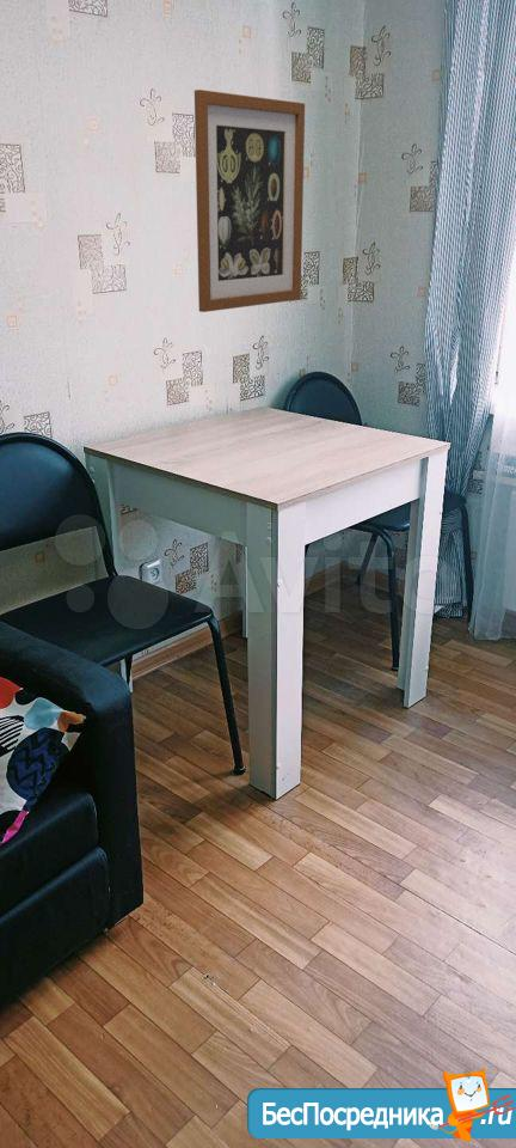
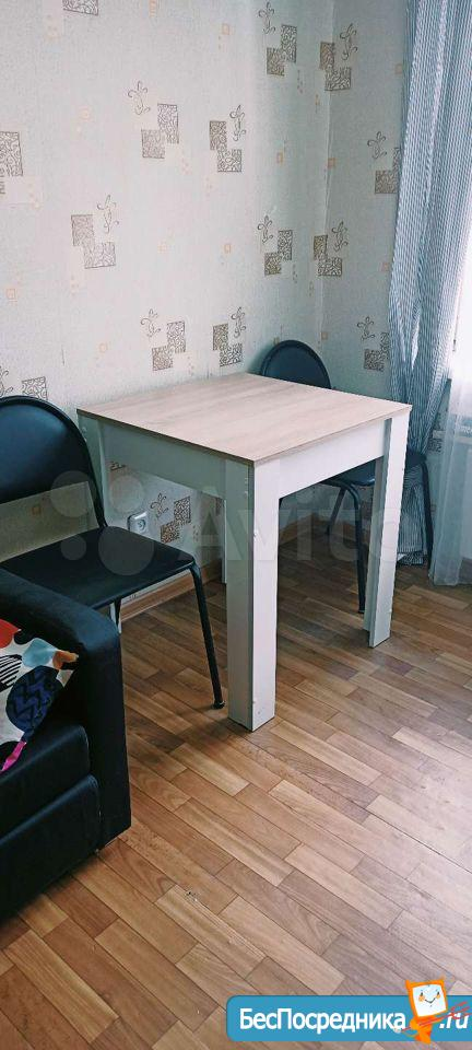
- wall art (252, 204)
